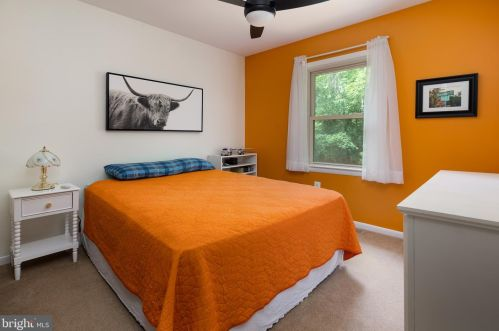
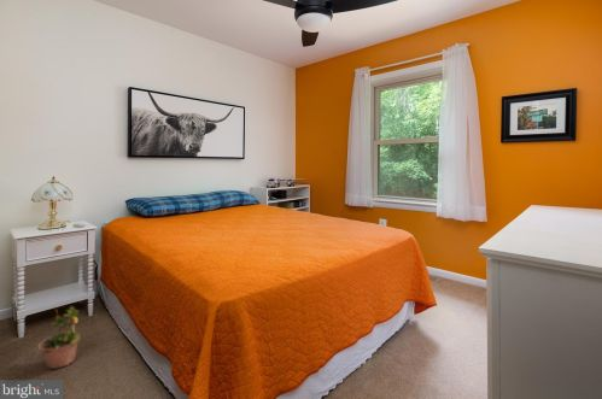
+ potted plant (59, 333)
